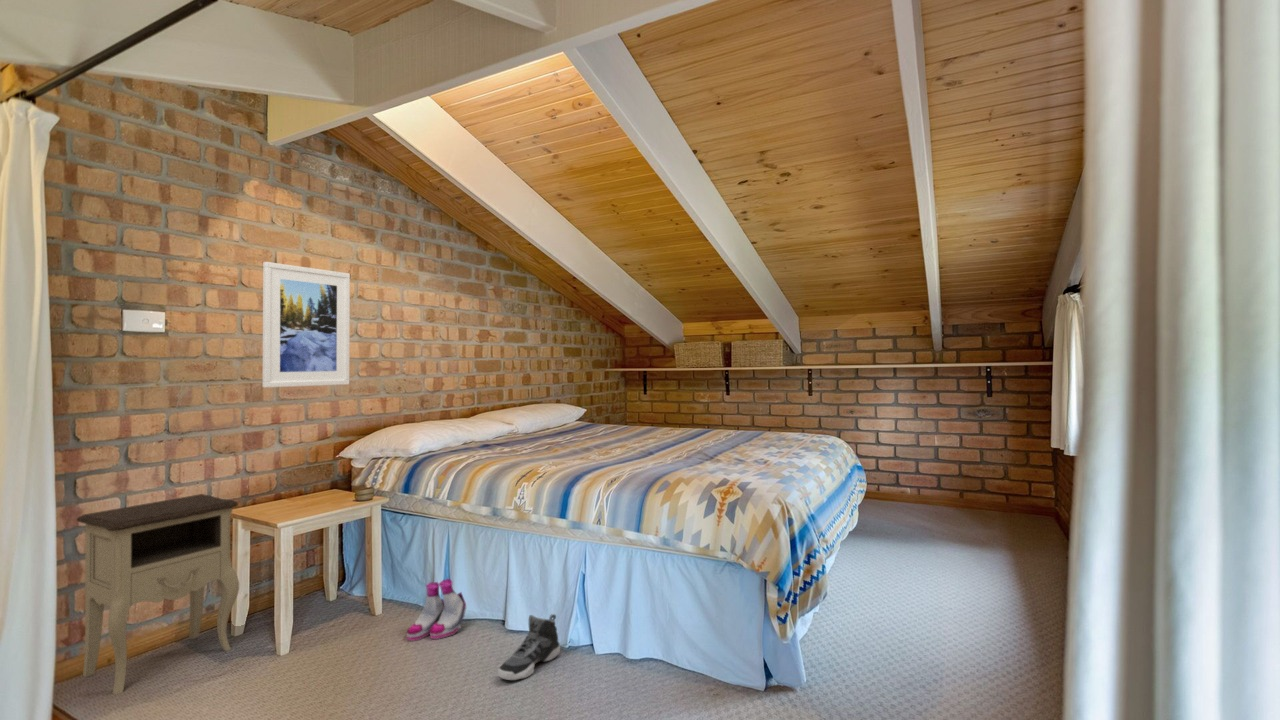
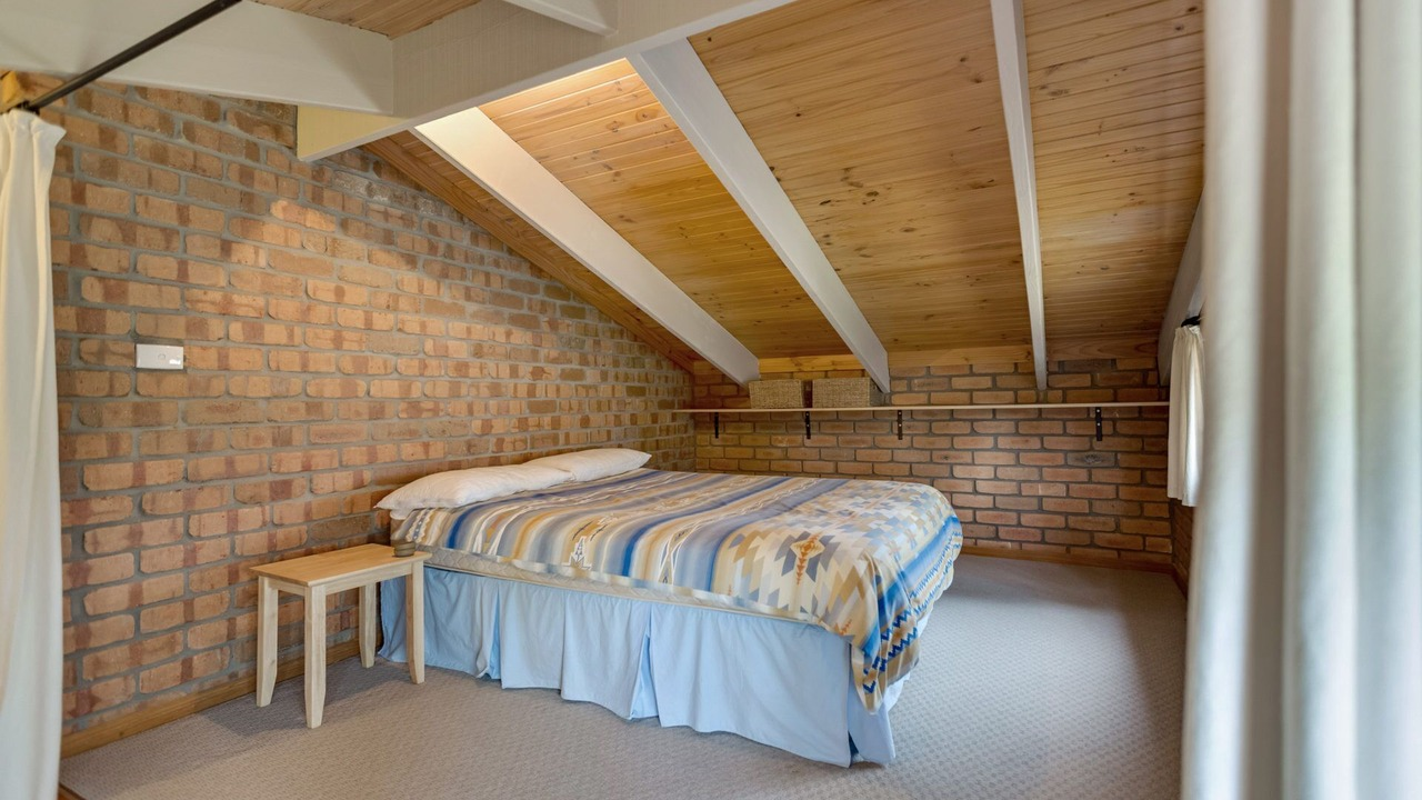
- nightstand (162, 585)
- sneaker (529, 643)
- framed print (308, 327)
- boots (437, 605)
